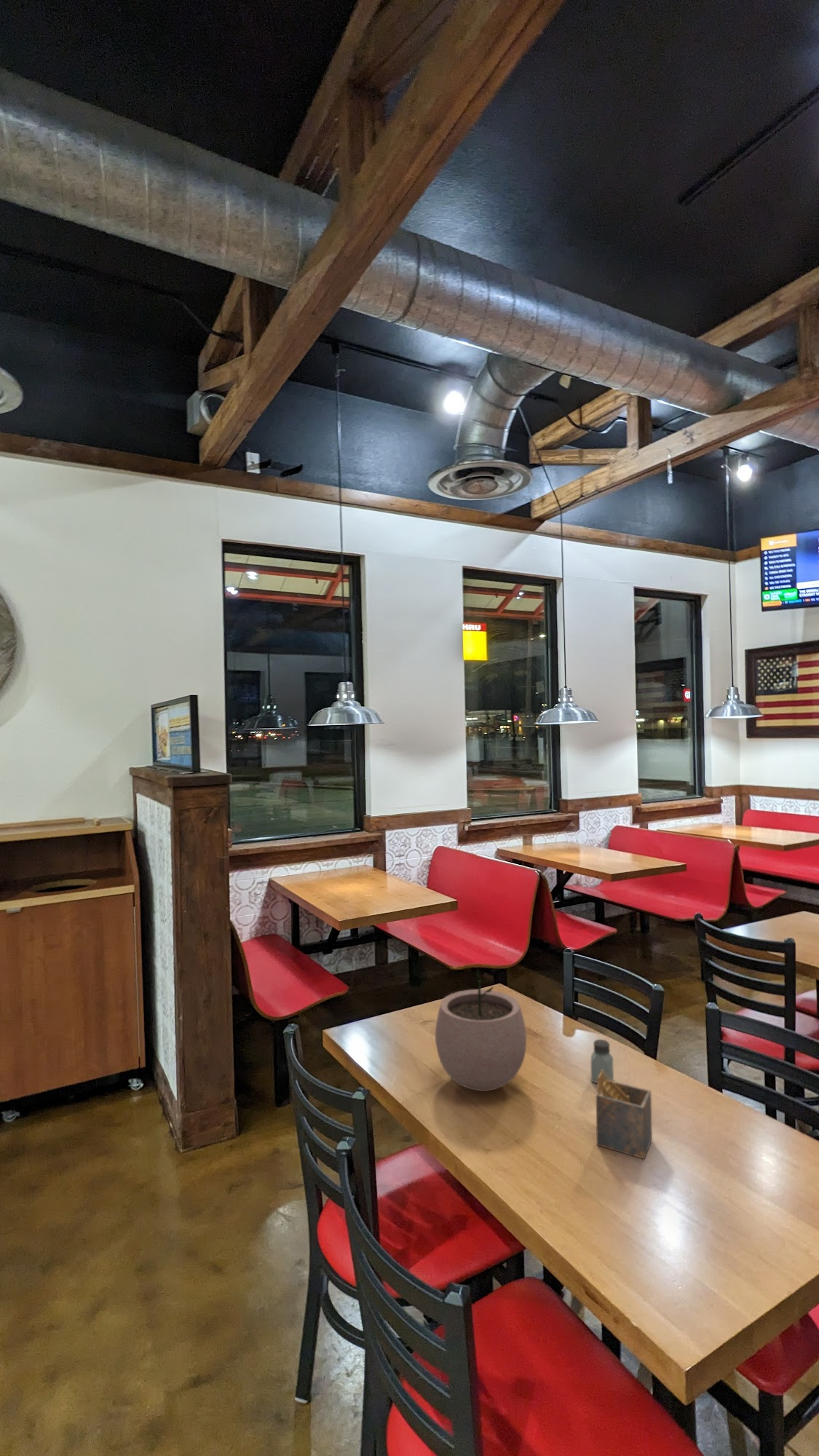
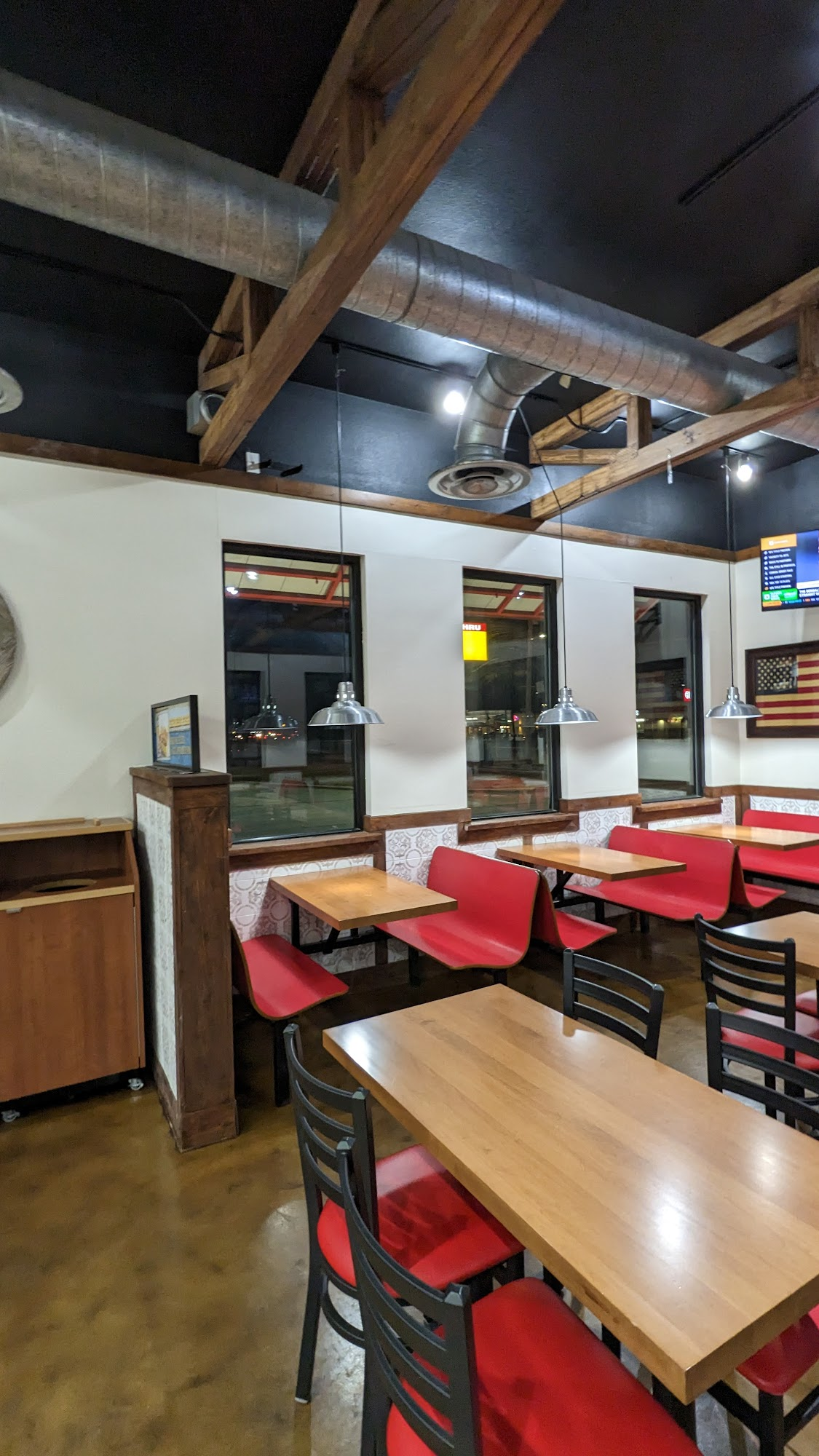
- plant pot (480, 1026)
- napkin holder (622, 1108)
- saltshaker (601, 1061)
